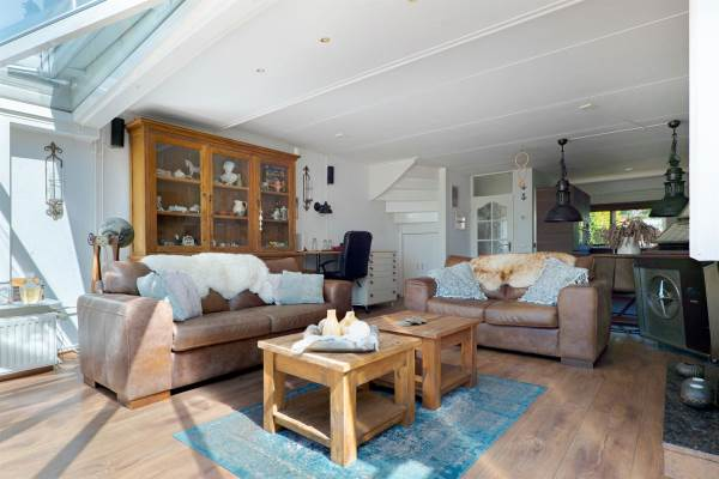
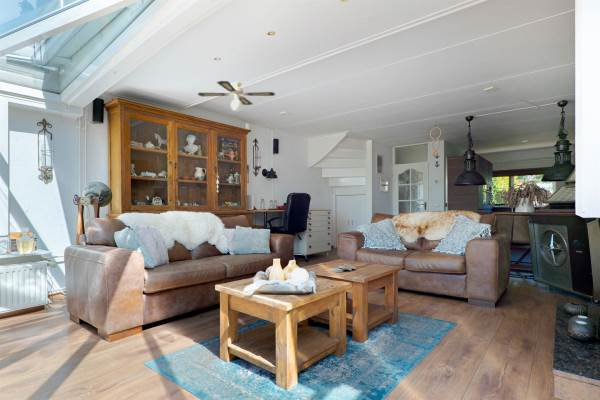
+ ceiling fan (236, 97)
